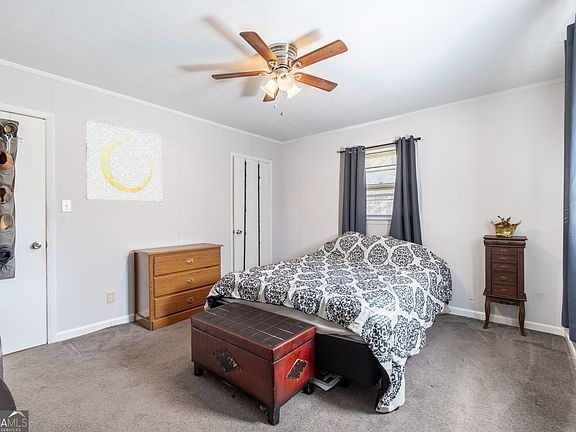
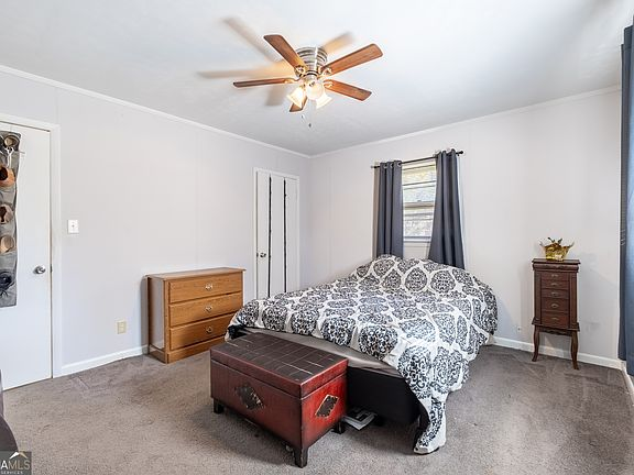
- wall art (126, 164)
